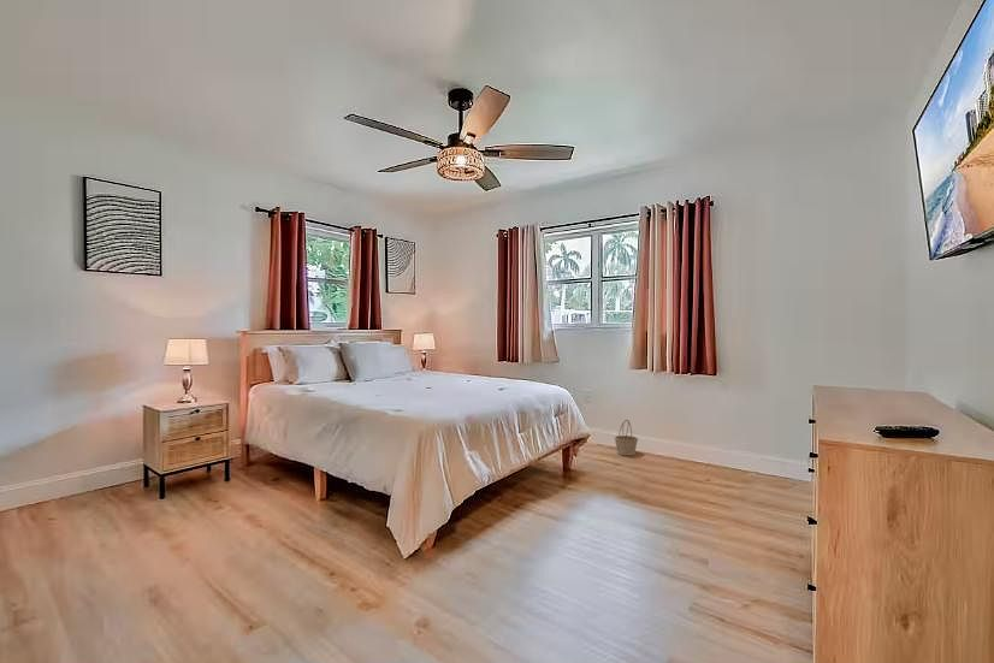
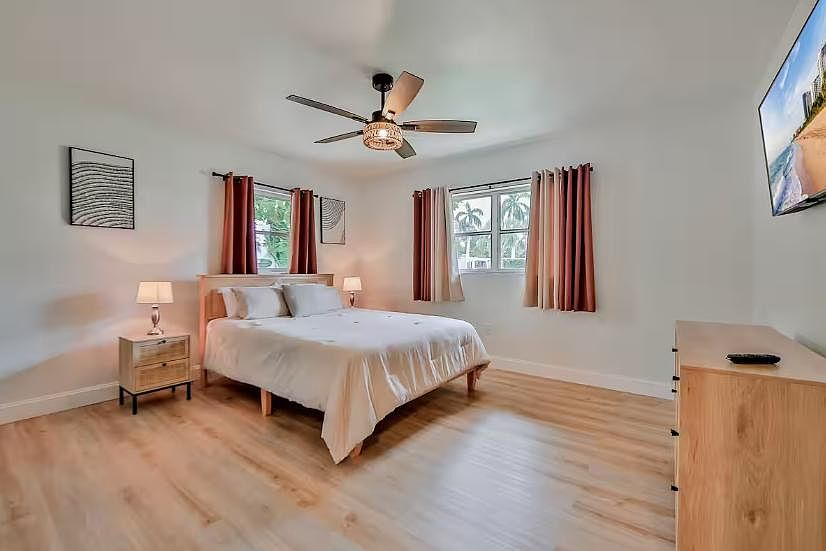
- basket (626, 436)
